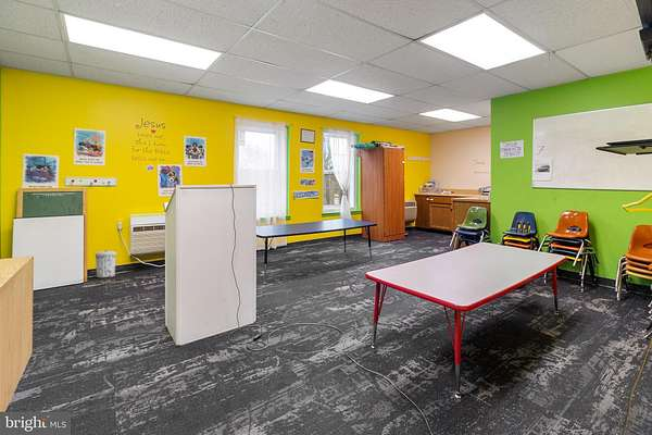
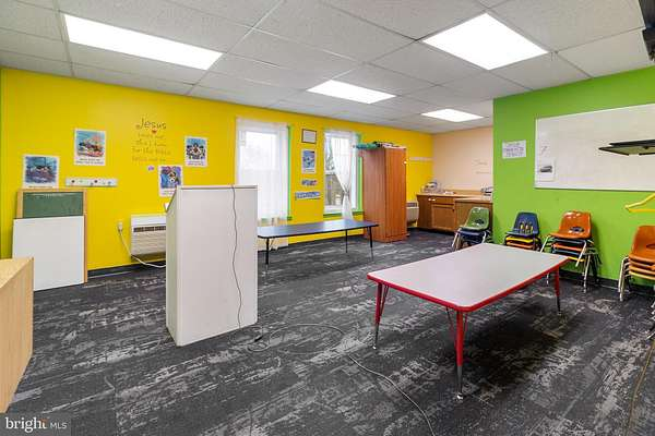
- trash can (105, 263)
